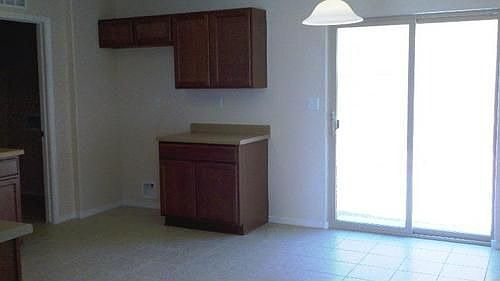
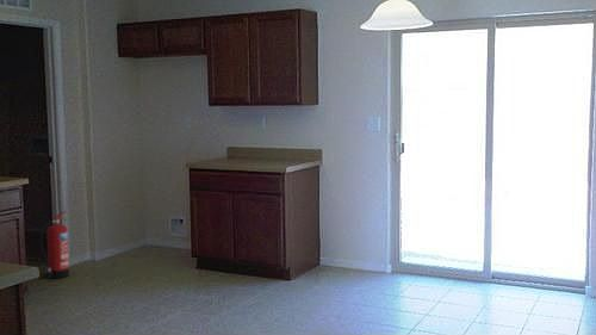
+ fire extinguisher (54, 246)
